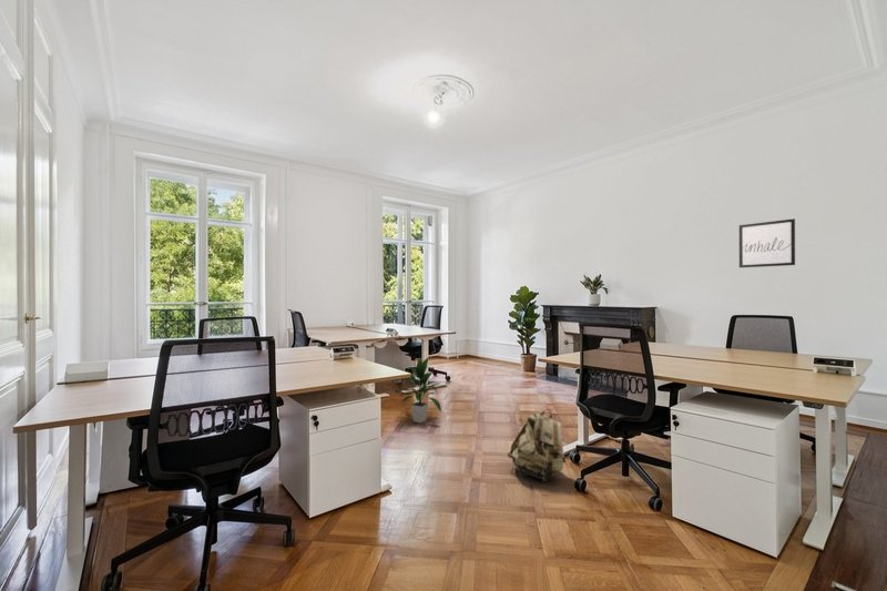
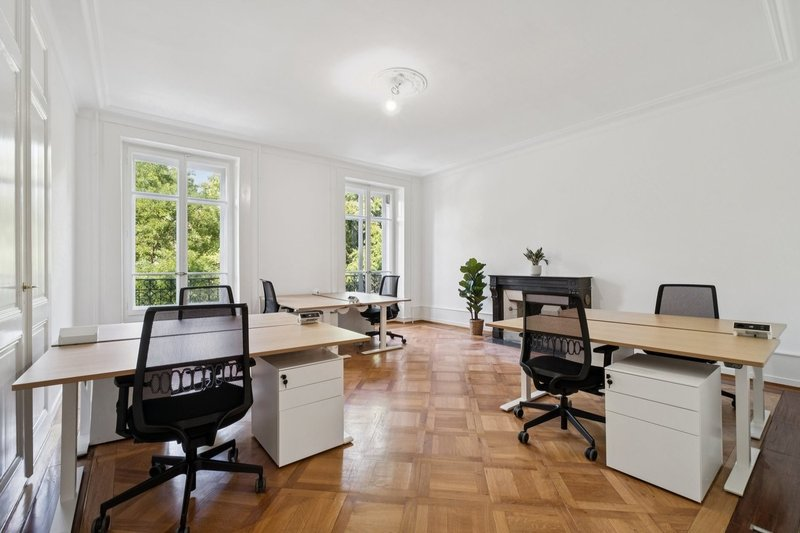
- wall art (765, 244)
- indoor plant (420, 389)
- backpack (536, 441)
